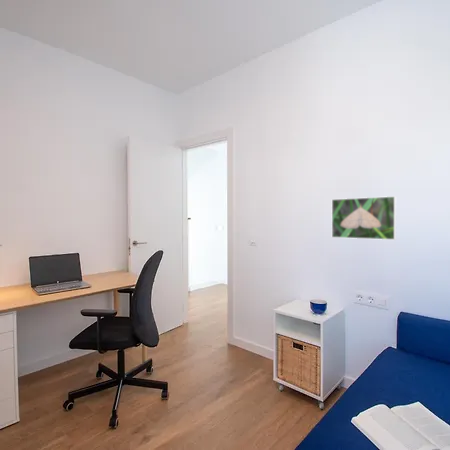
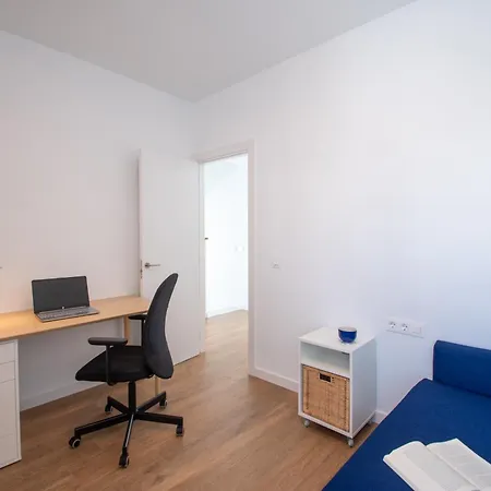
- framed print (361, 218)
